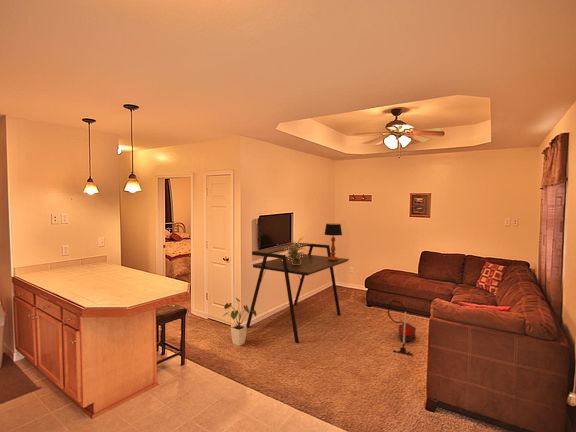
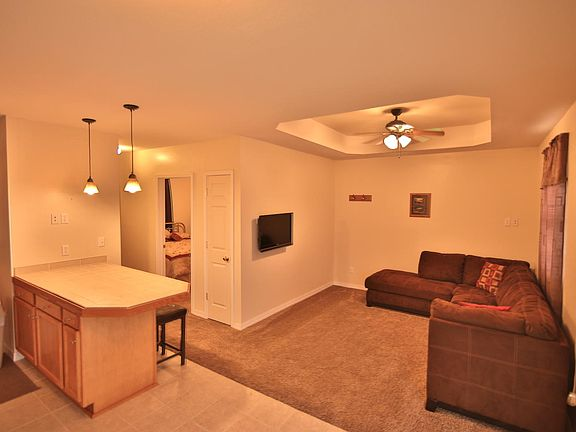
- house plant (241, 322)
- table lamp (333, 242)
- vacuum cleaner (400, 321)
- potted plant (295, 251)
- desk (300, 285)
